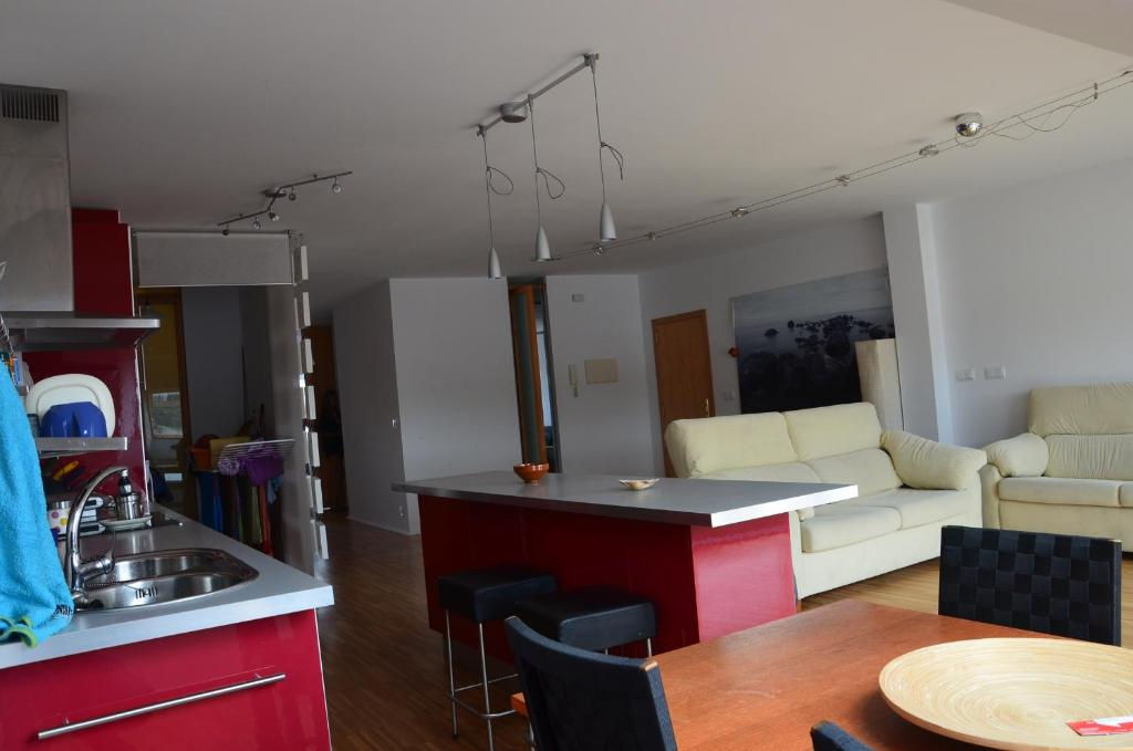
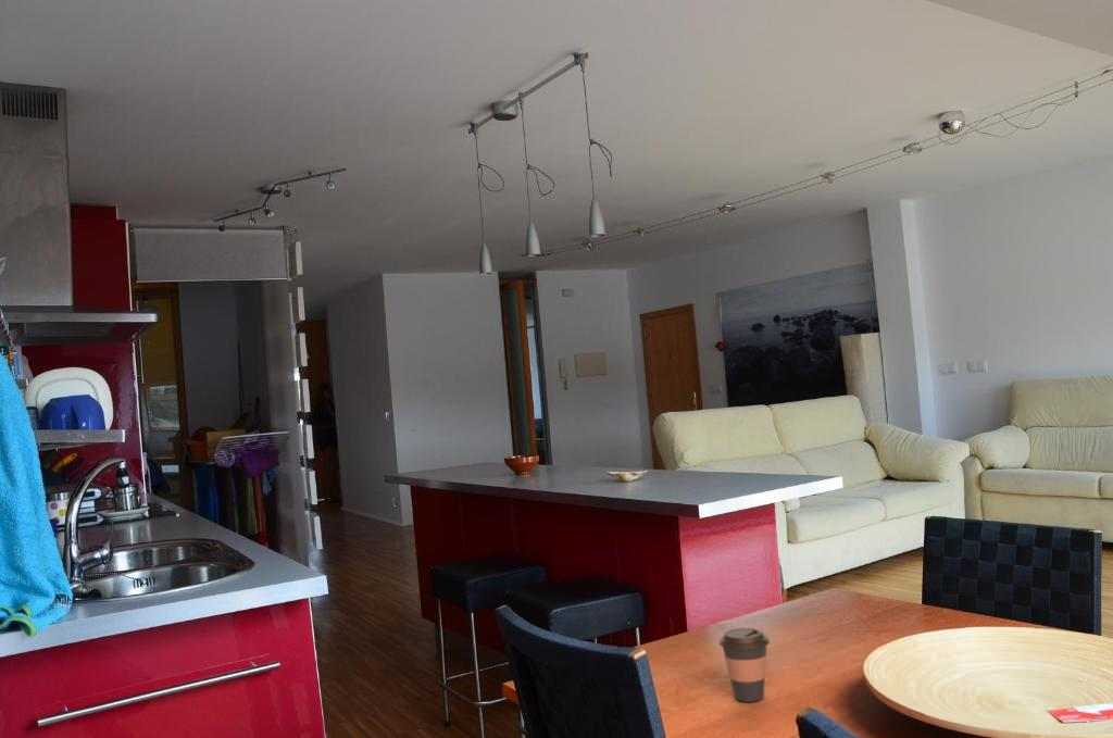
+ coffee cup (746, 664)
